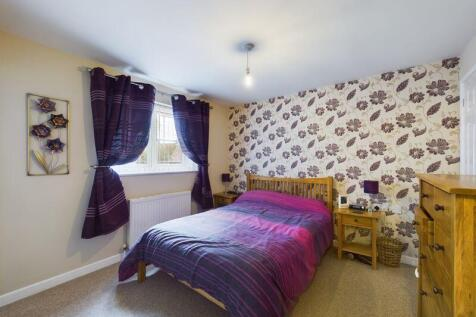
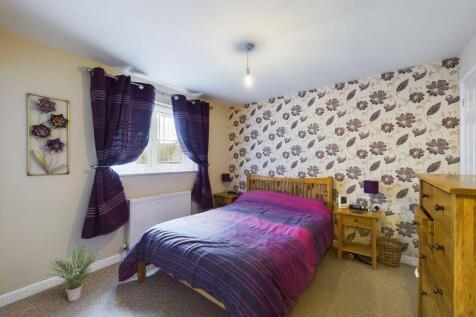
+ potted plant (74, 274)
